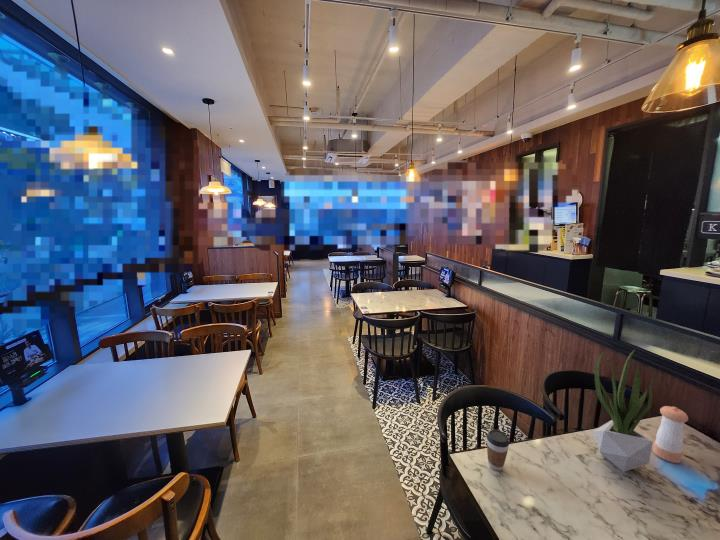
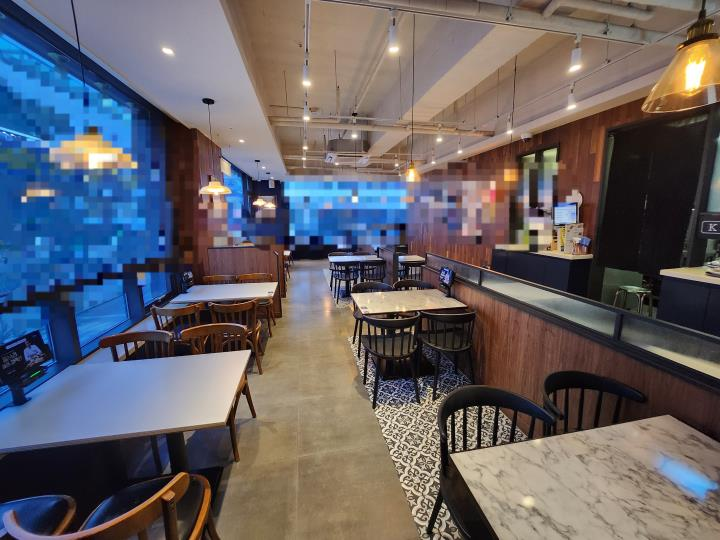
- potted plant (620, 409)
- pepper shaker (670, 431)
- coffee cup (496, 450)
